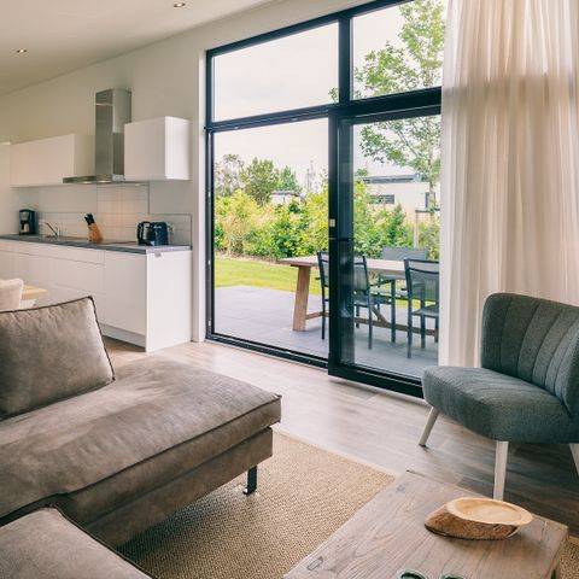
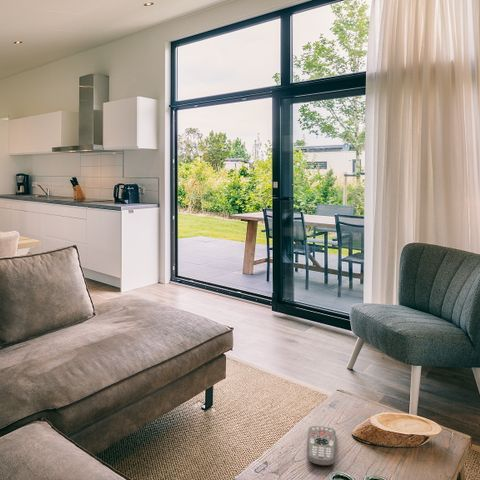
+ remote control (321, 445)
